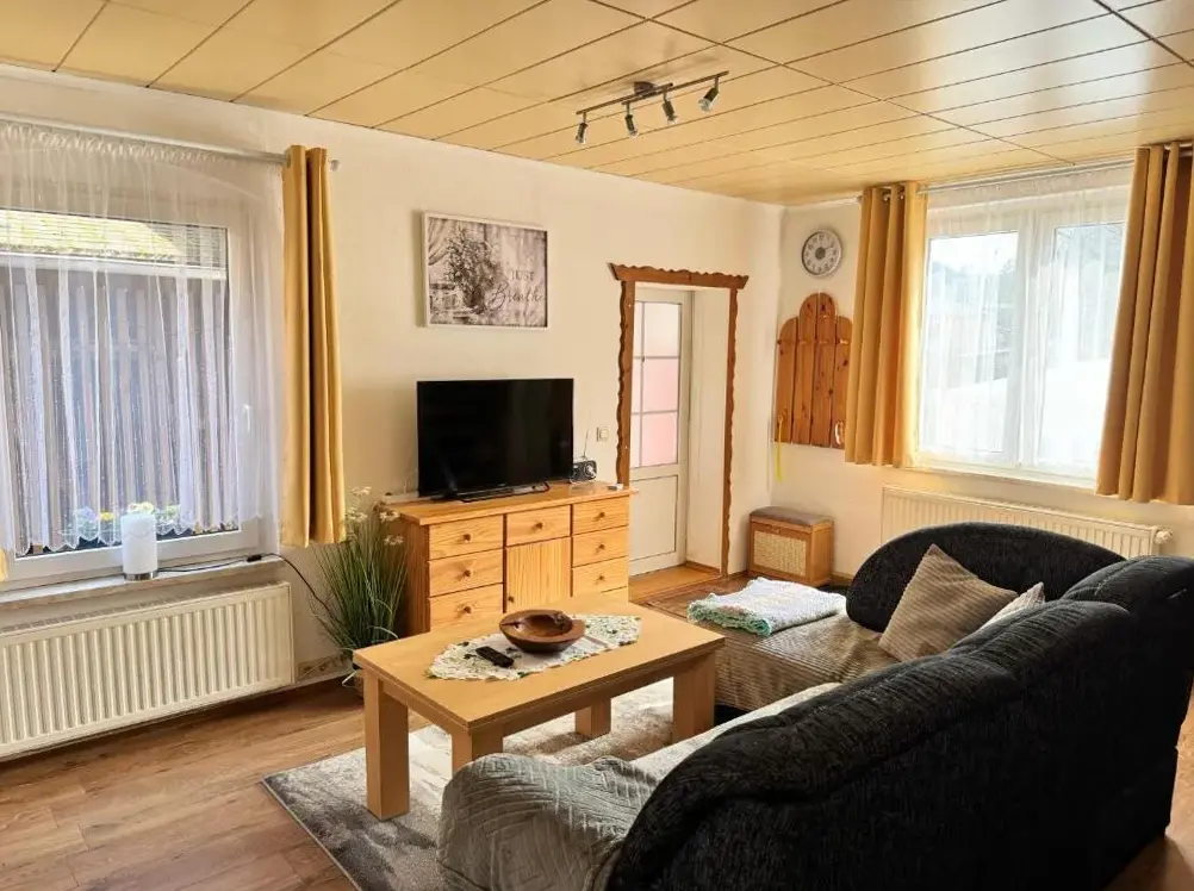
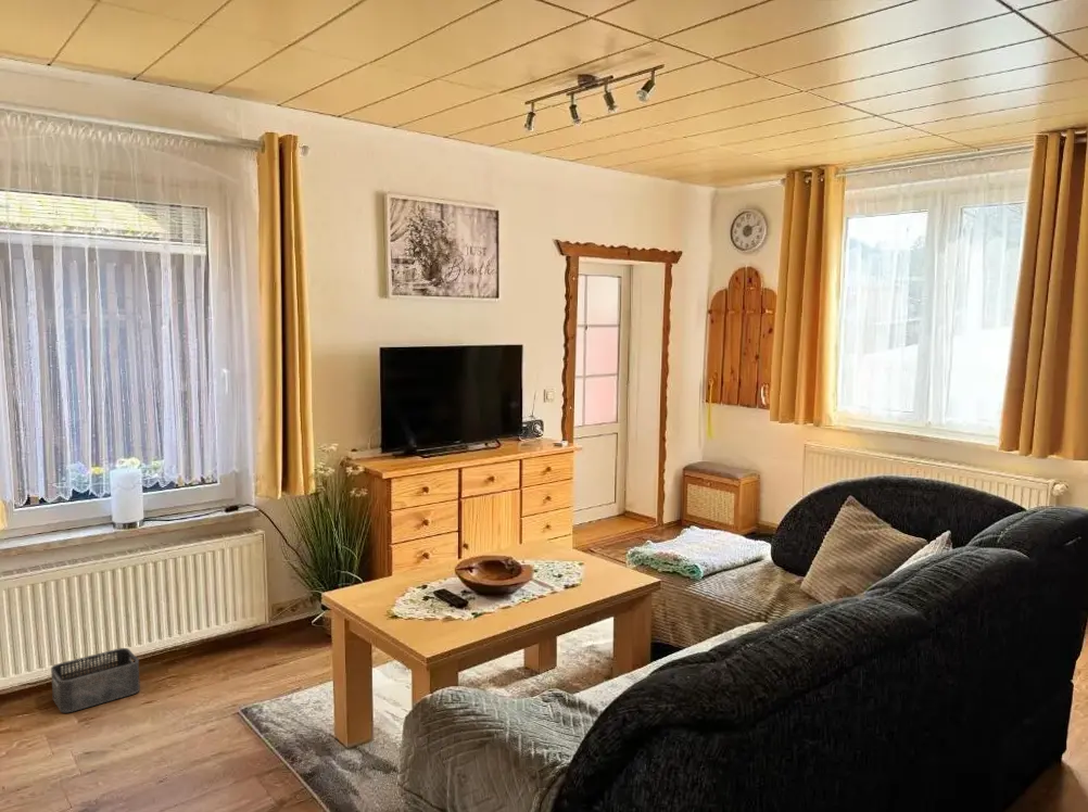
+ storage bin (96, 678)
